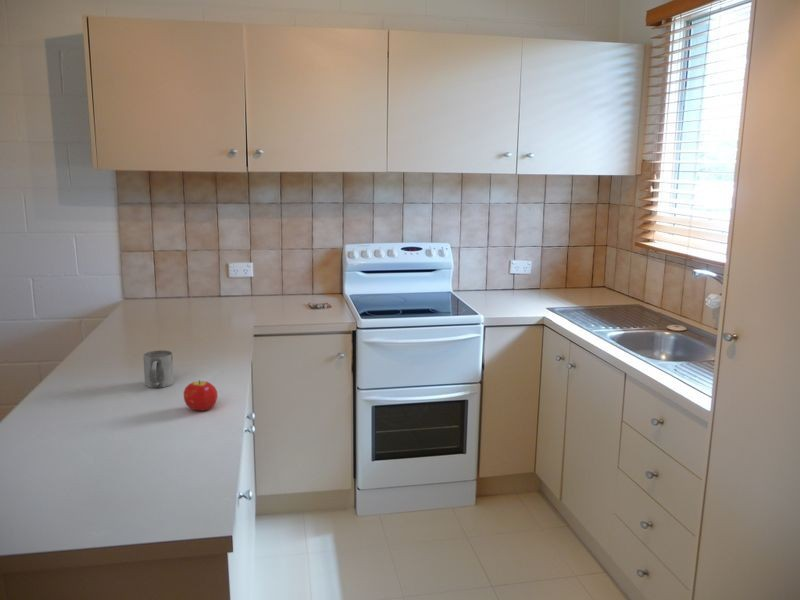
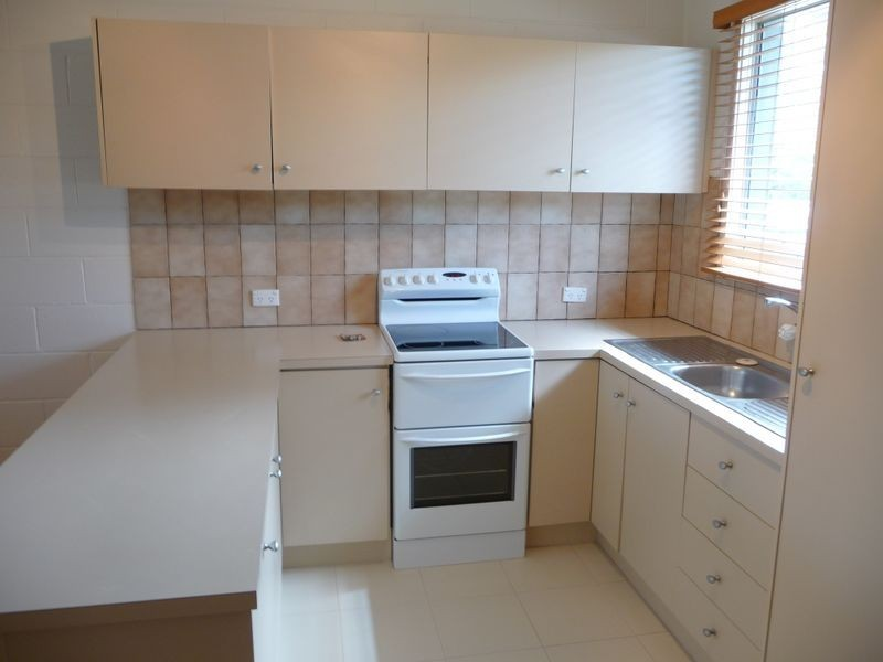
- fruit (200, 394)
- mug (157, 370)
